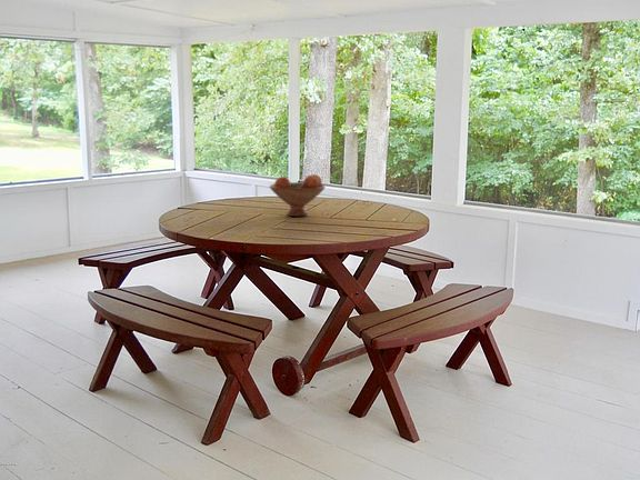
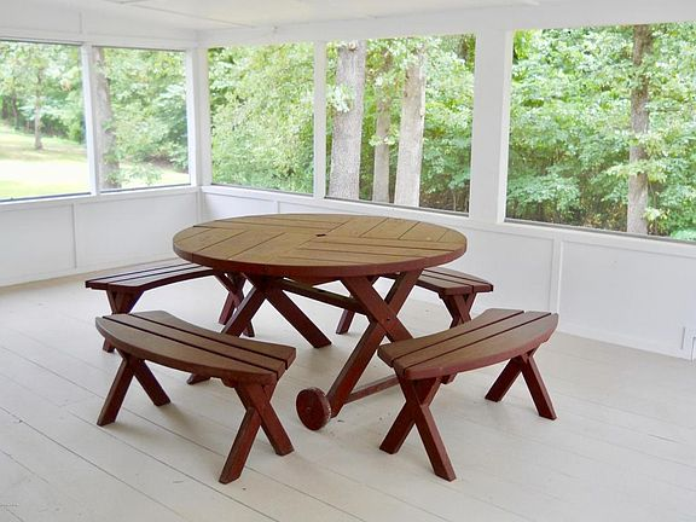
- fruit bowl (297, 194)
